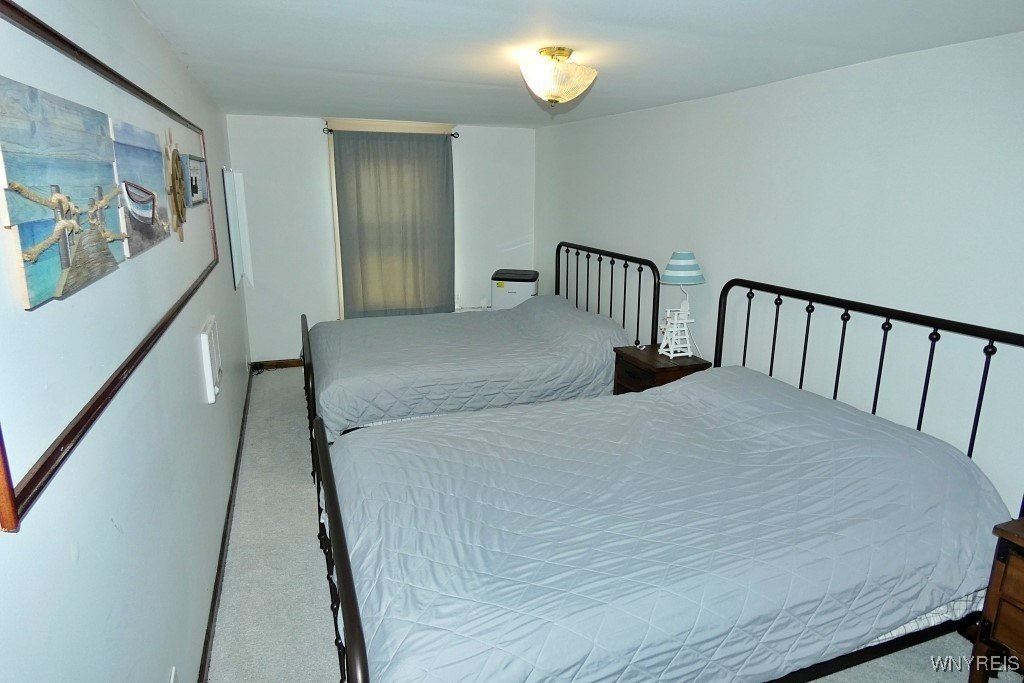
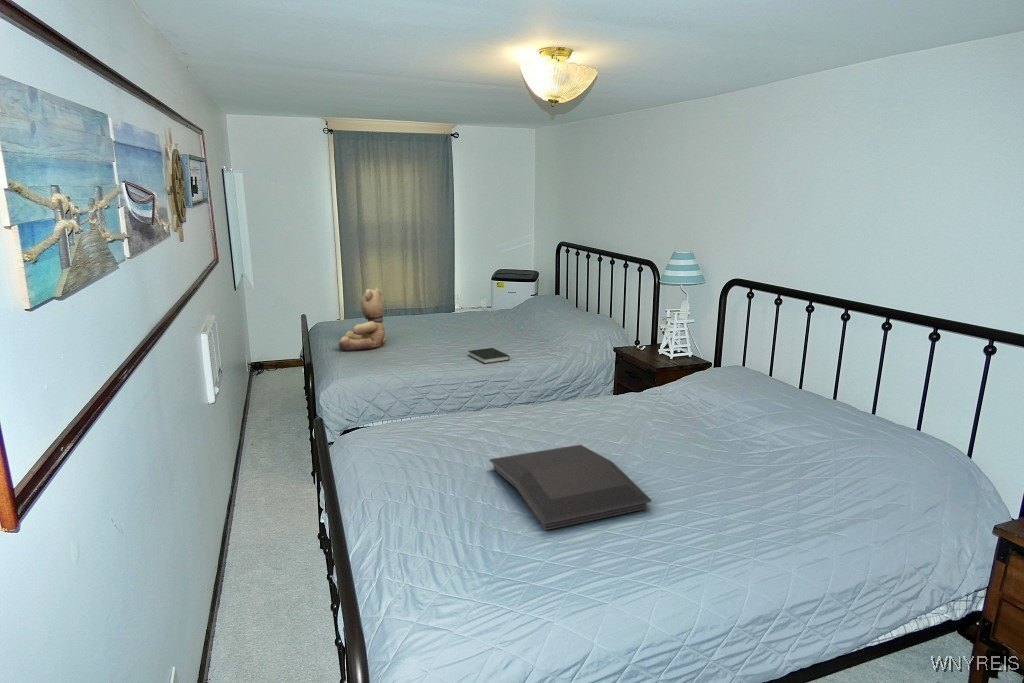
+ book (488, 355)
+ serving tray (564, 475)
+ teddy bear (364, 315)
